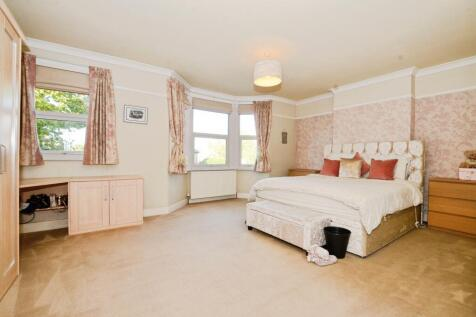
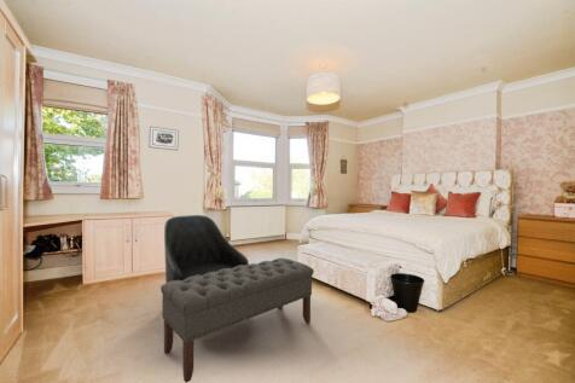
+ bench (244, 303)
+ armchair (203, 262)
